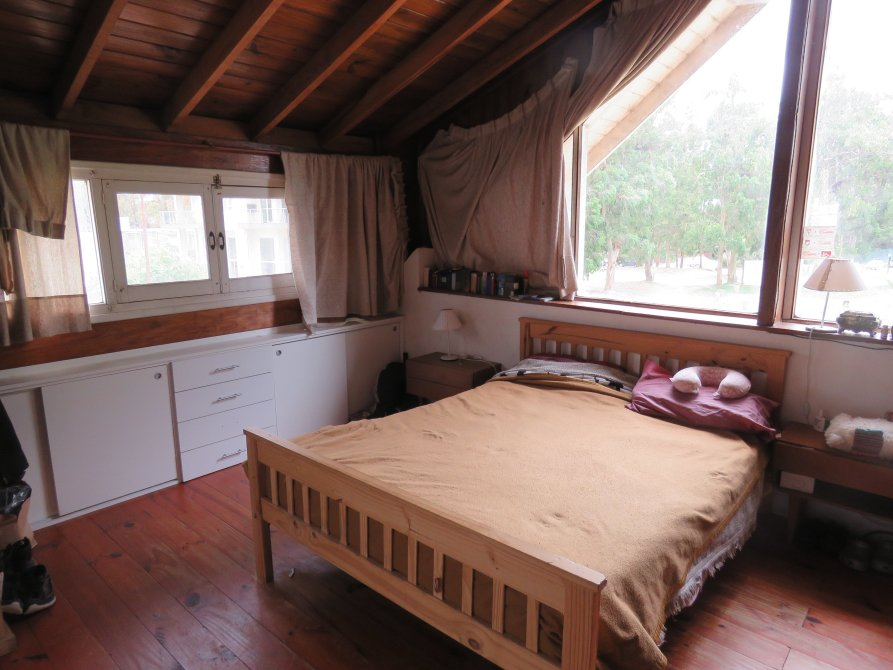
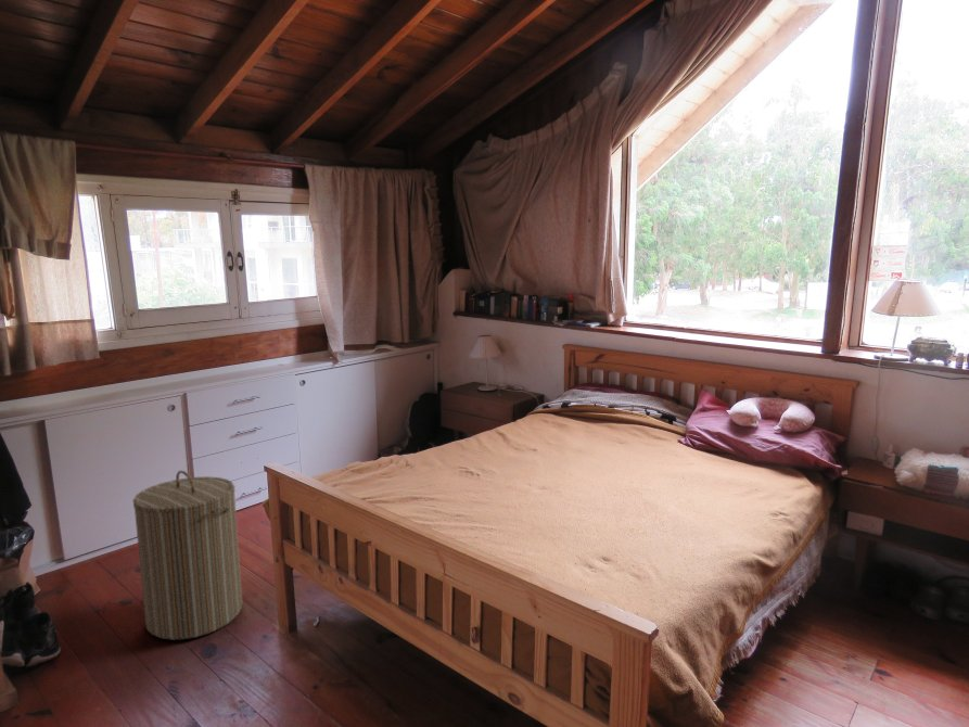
+ laundry hamper (189, 544)
